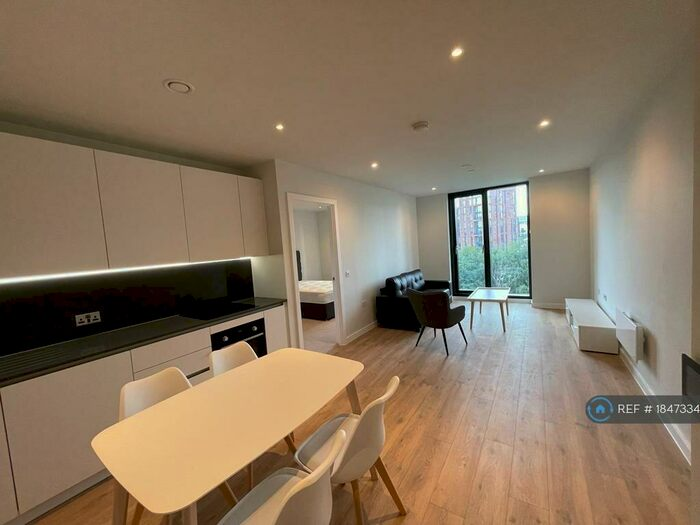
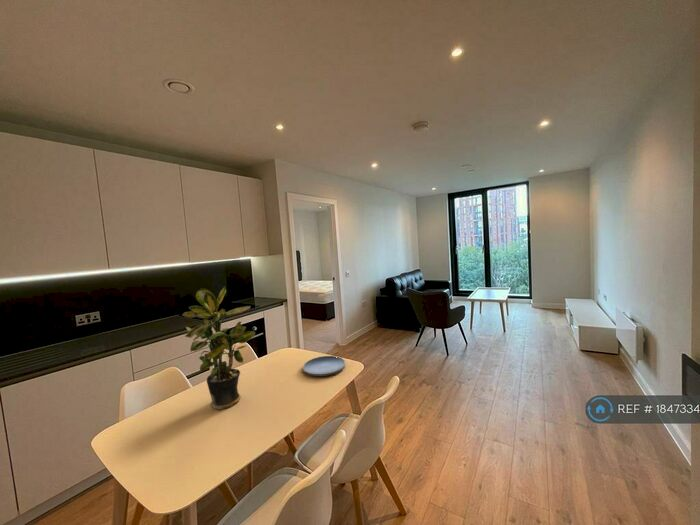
+ plate (324, 365)
+ potted plant (218, 347)
